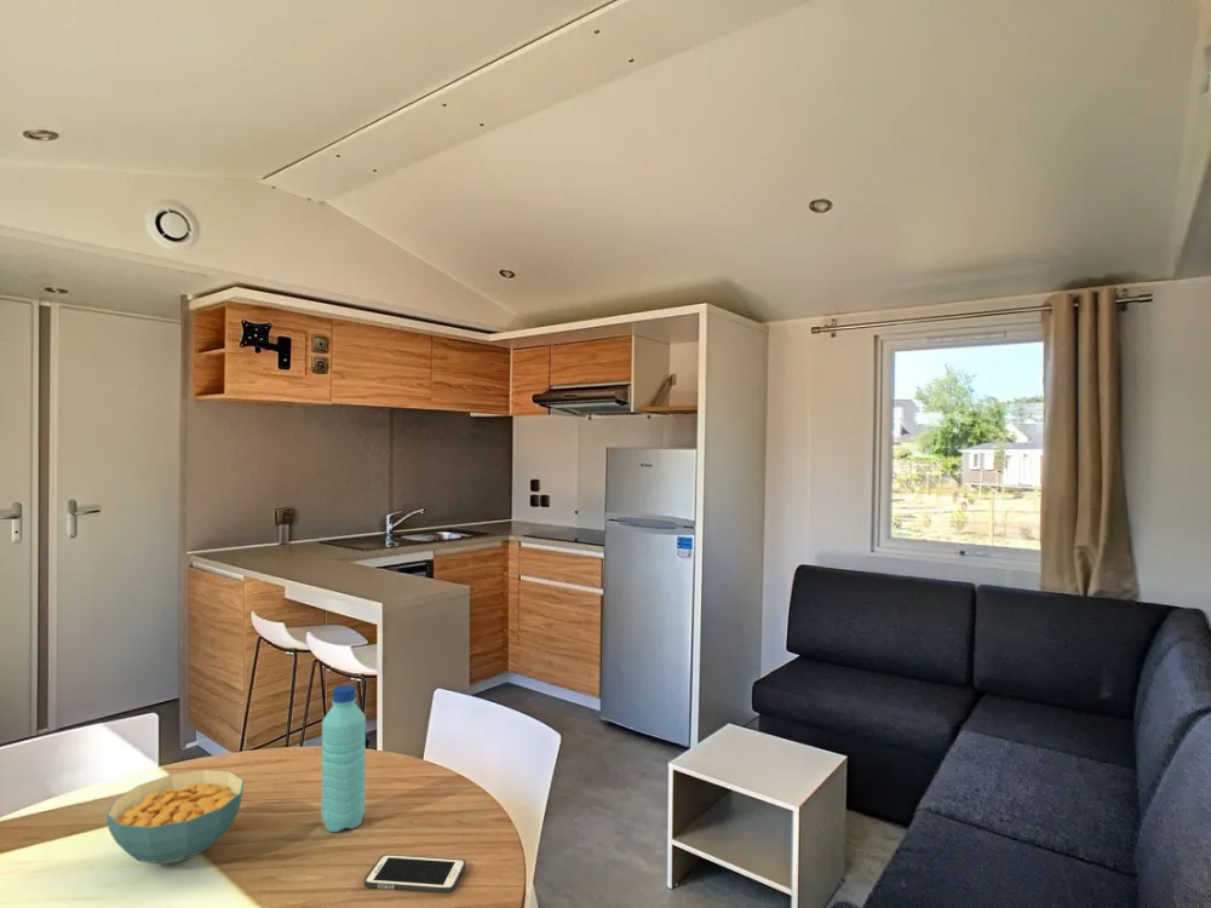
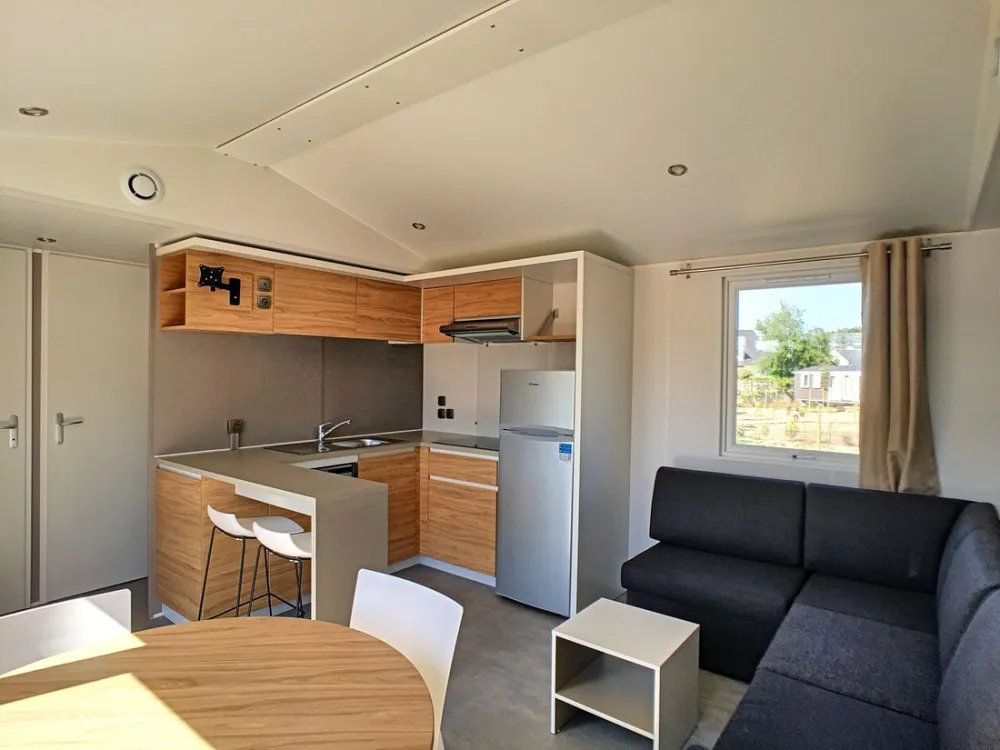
- cereal bowl (178, 824)
- cell phone (415, 873)
- water bottle (343, 755)
